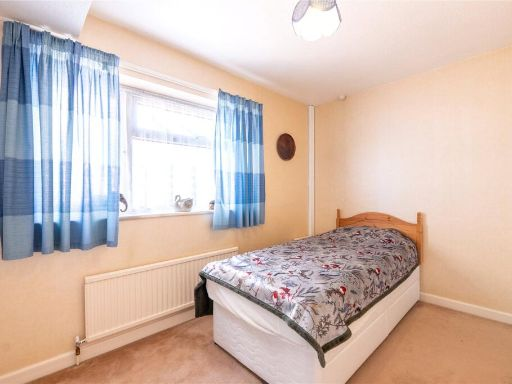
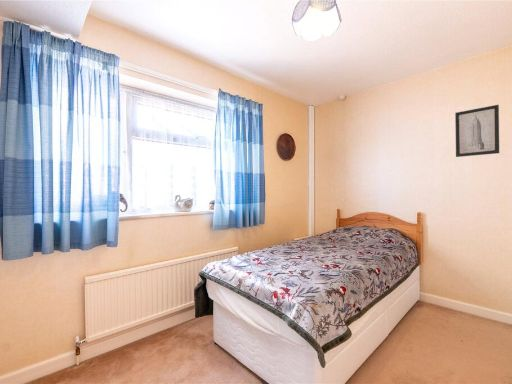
+ wall art (476, 132)
